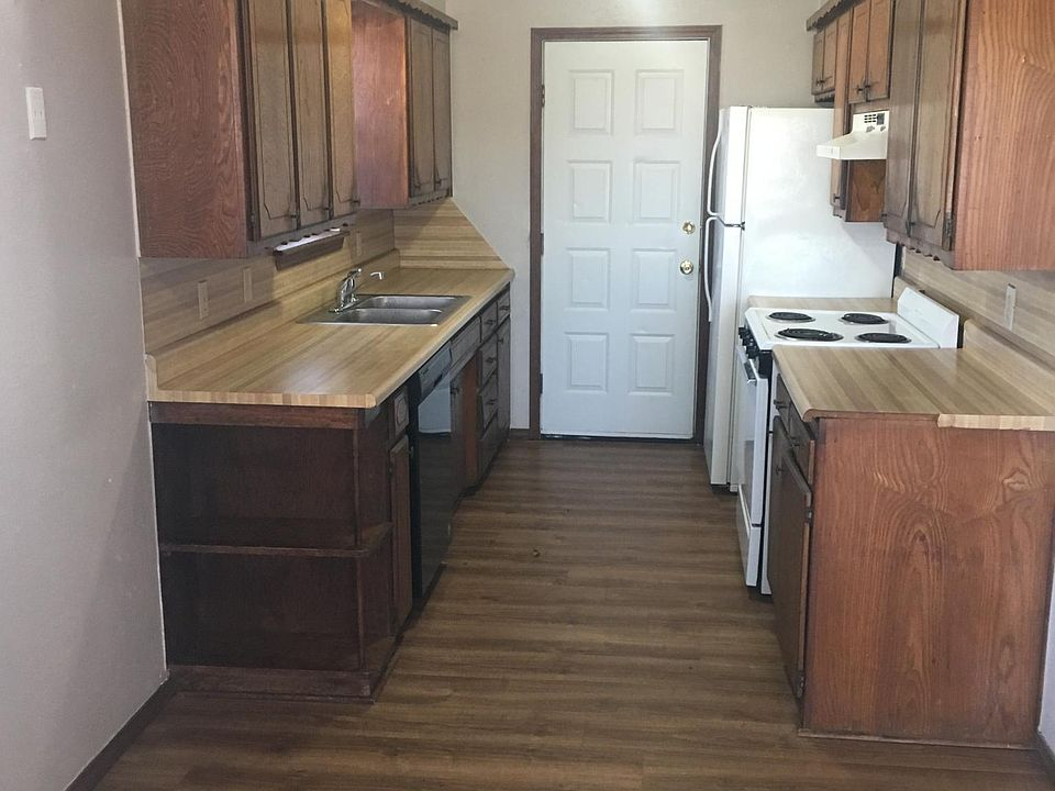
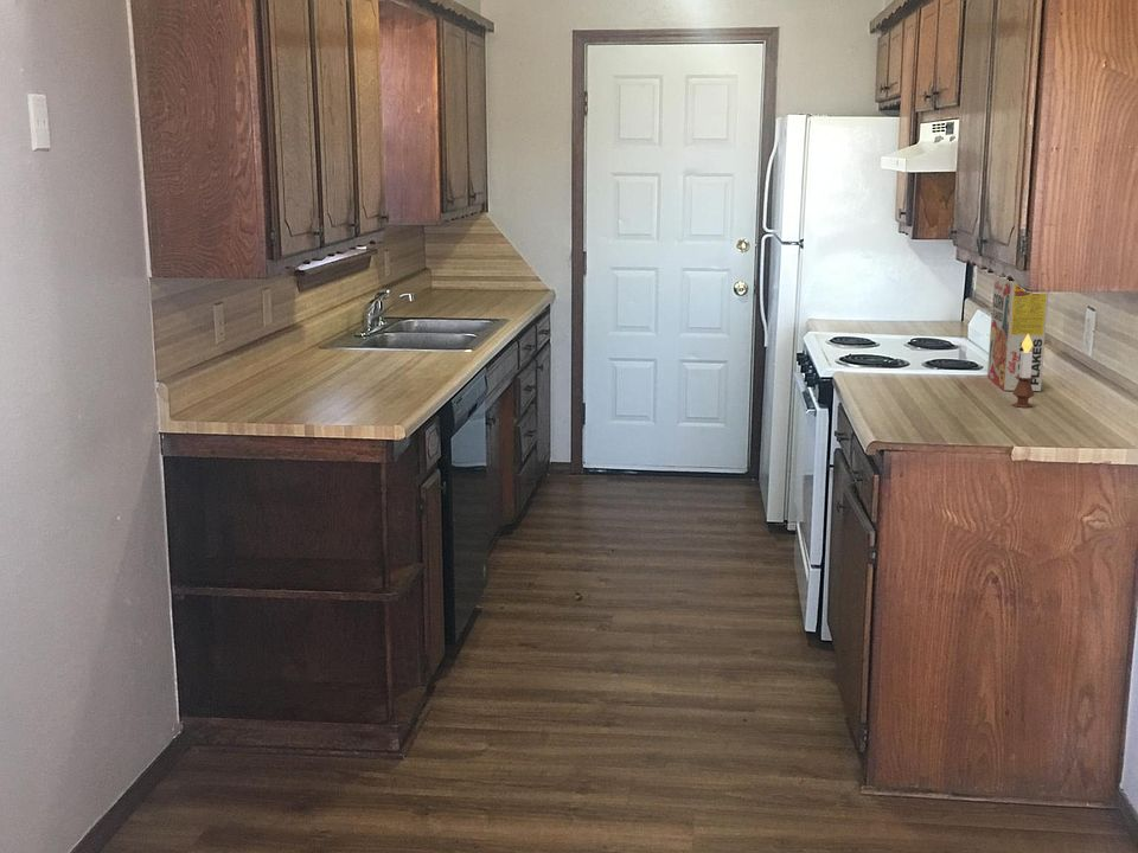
+ cereal box (1016, 331)
+ candle (1024, 368)
